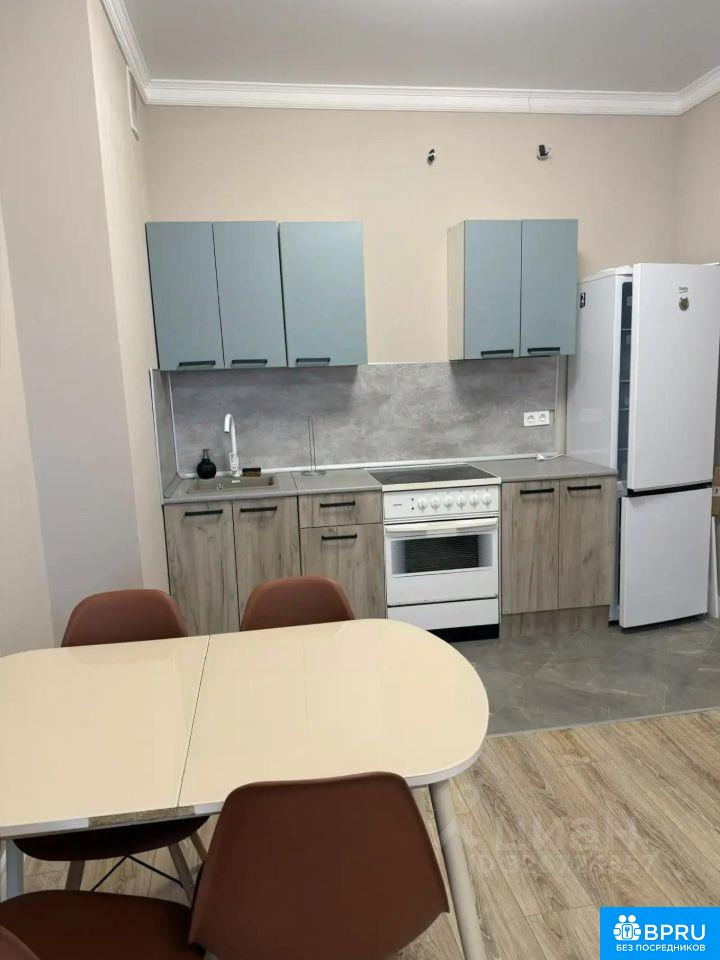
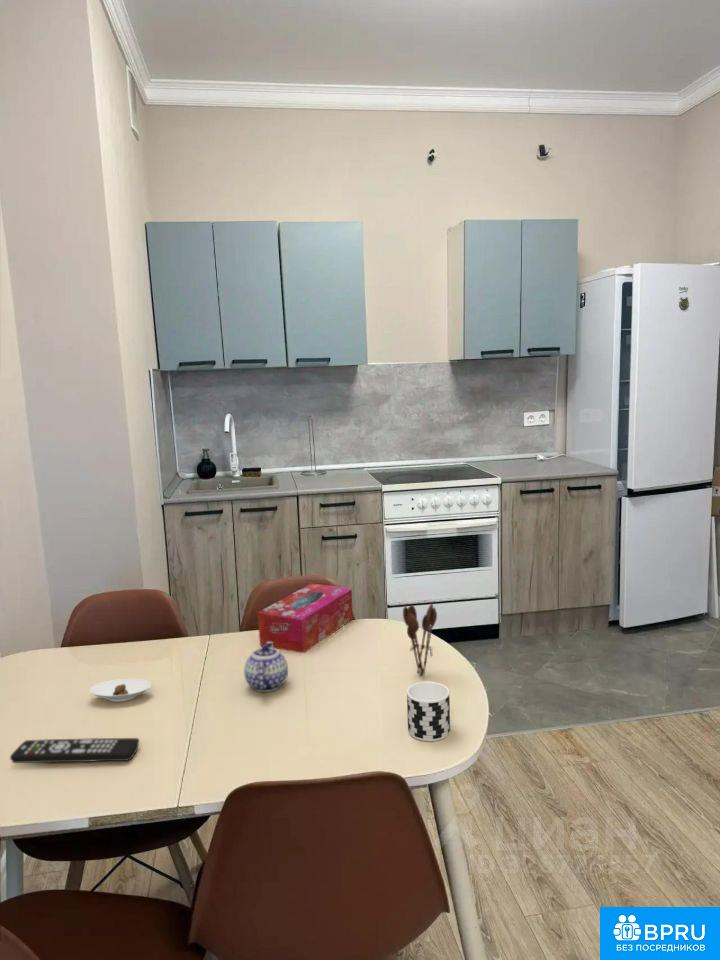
+ tissue box (307, 615)
+ saucer (120, 691)
+ cup (426, 707)
+ teapot (265, 665)
+ remote control (75, 751)
+ utensil holder (422, 639)
